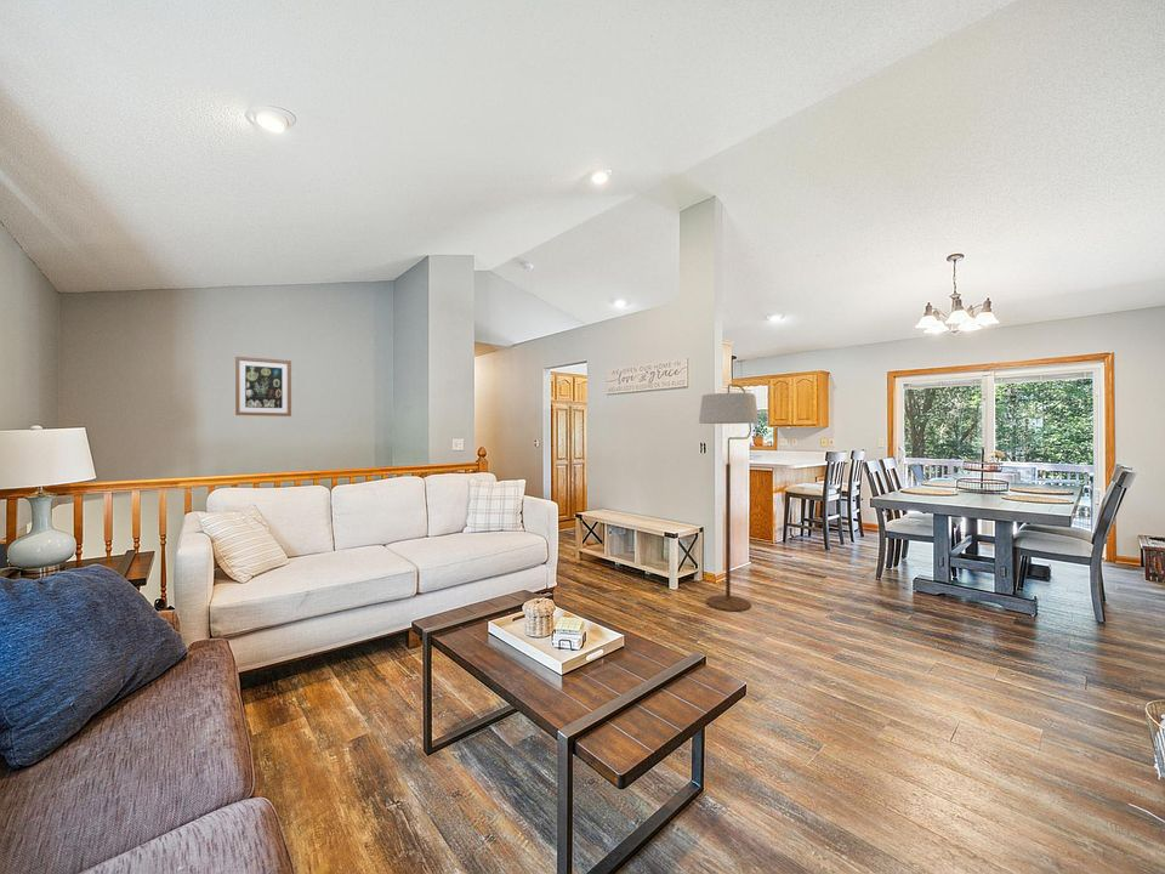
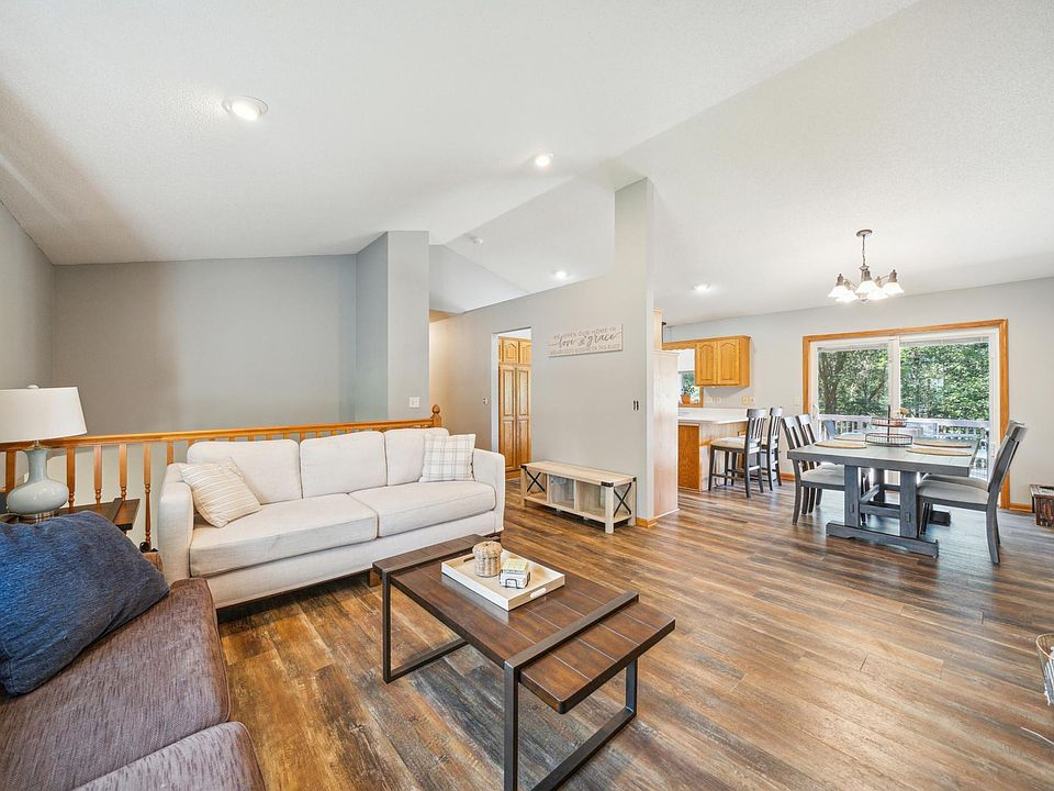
- floor lamp (729, 493)
- wall art (263, 387)
